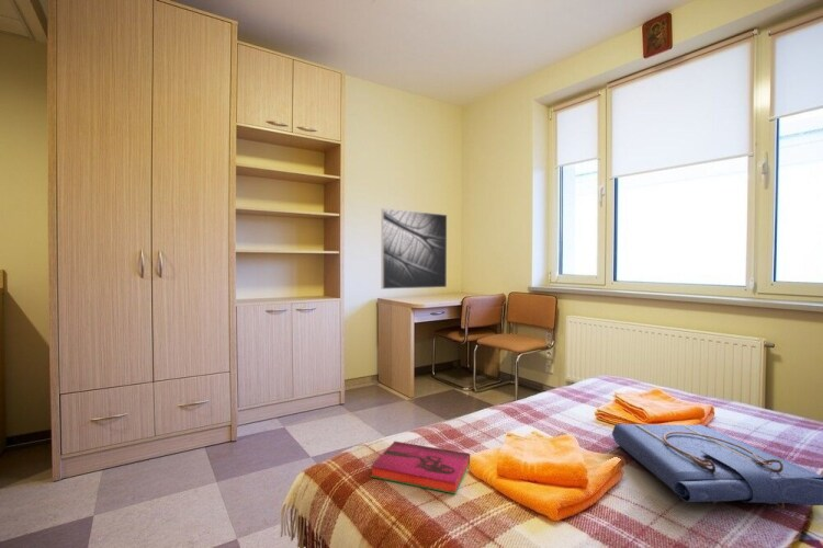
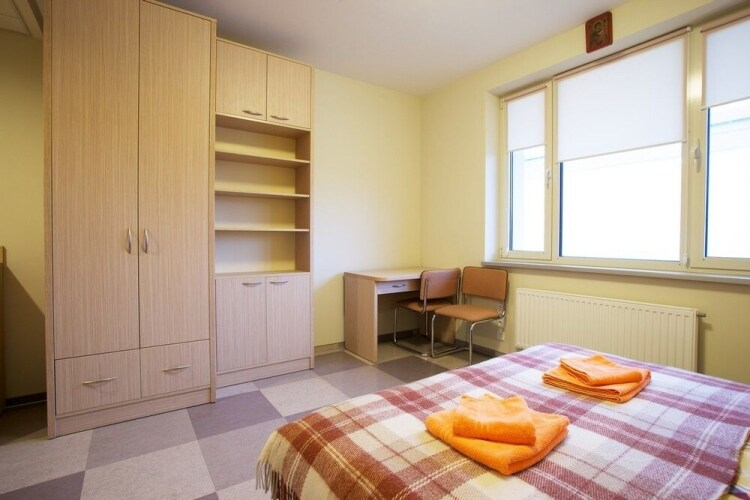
- tote bag (704, 456)
- hardback book (421, 464)
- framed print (415, 250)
